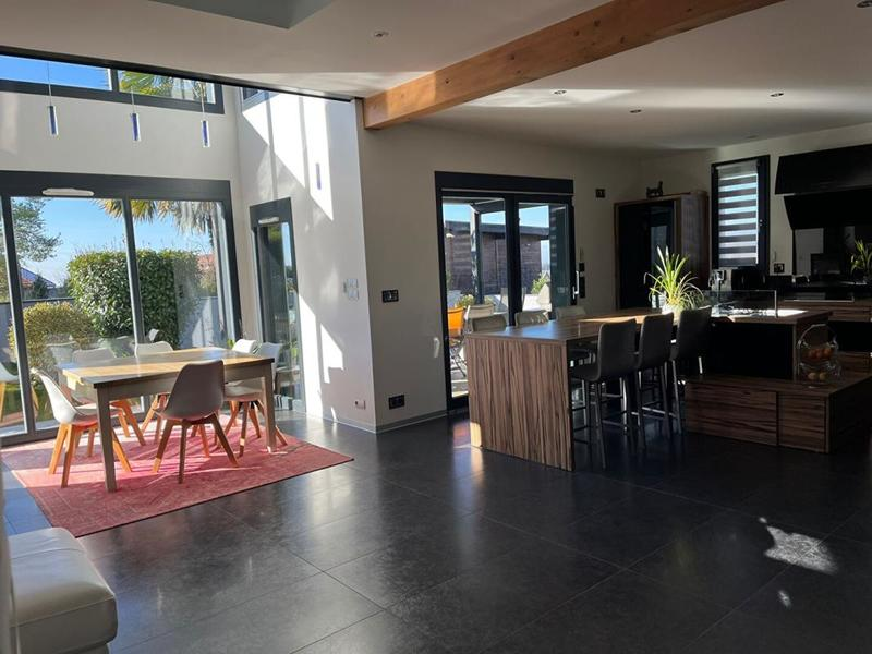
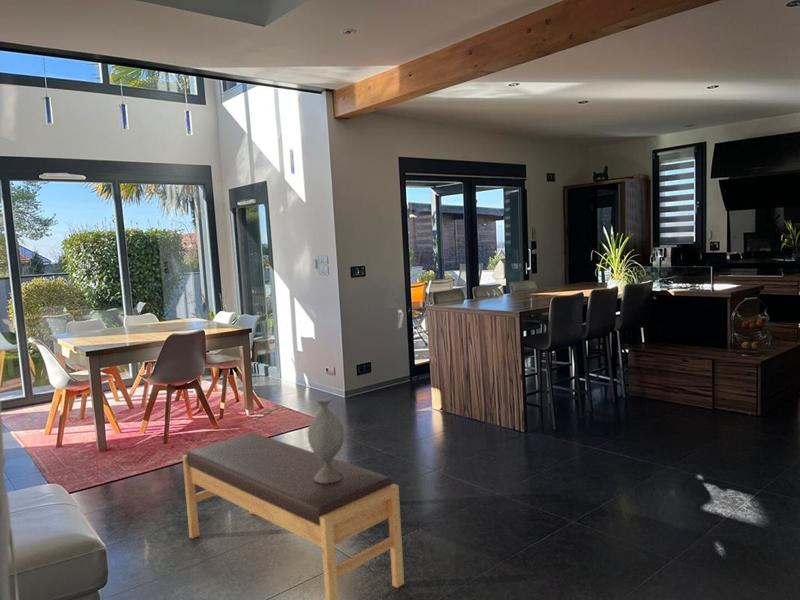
+ decorative vase (326, 438)
+ bench (282, 510)
